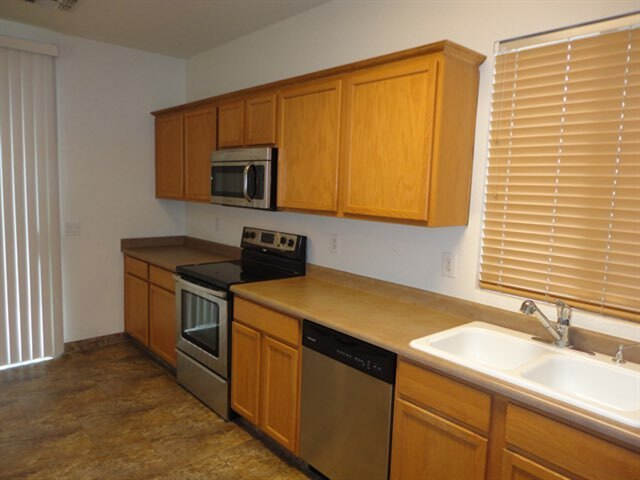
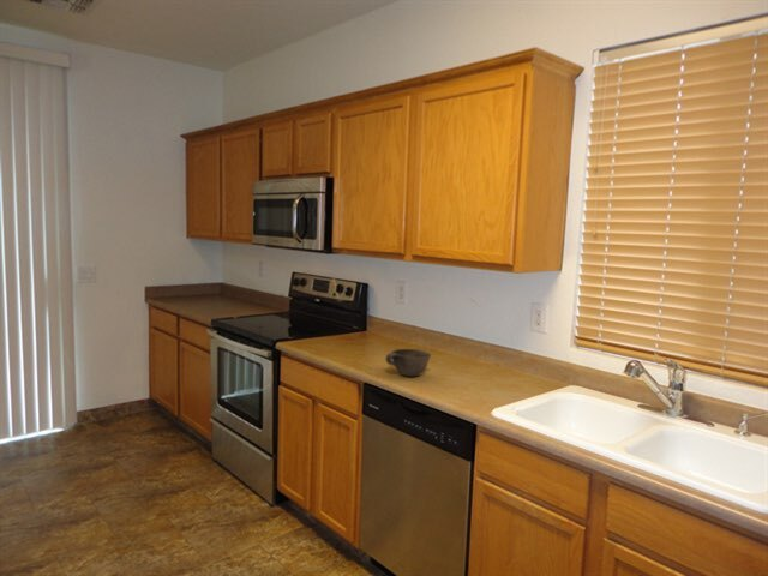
+ bowl (407, 364)
